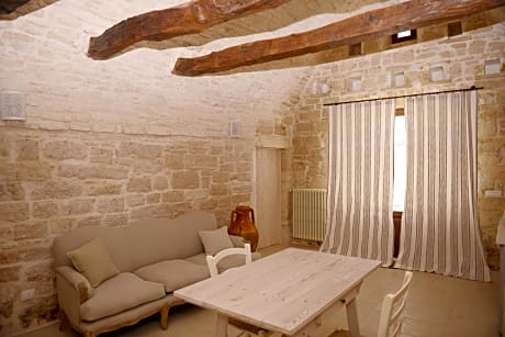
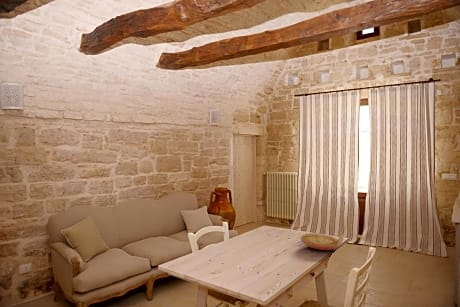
+ ceramic bowl (321, 240)
